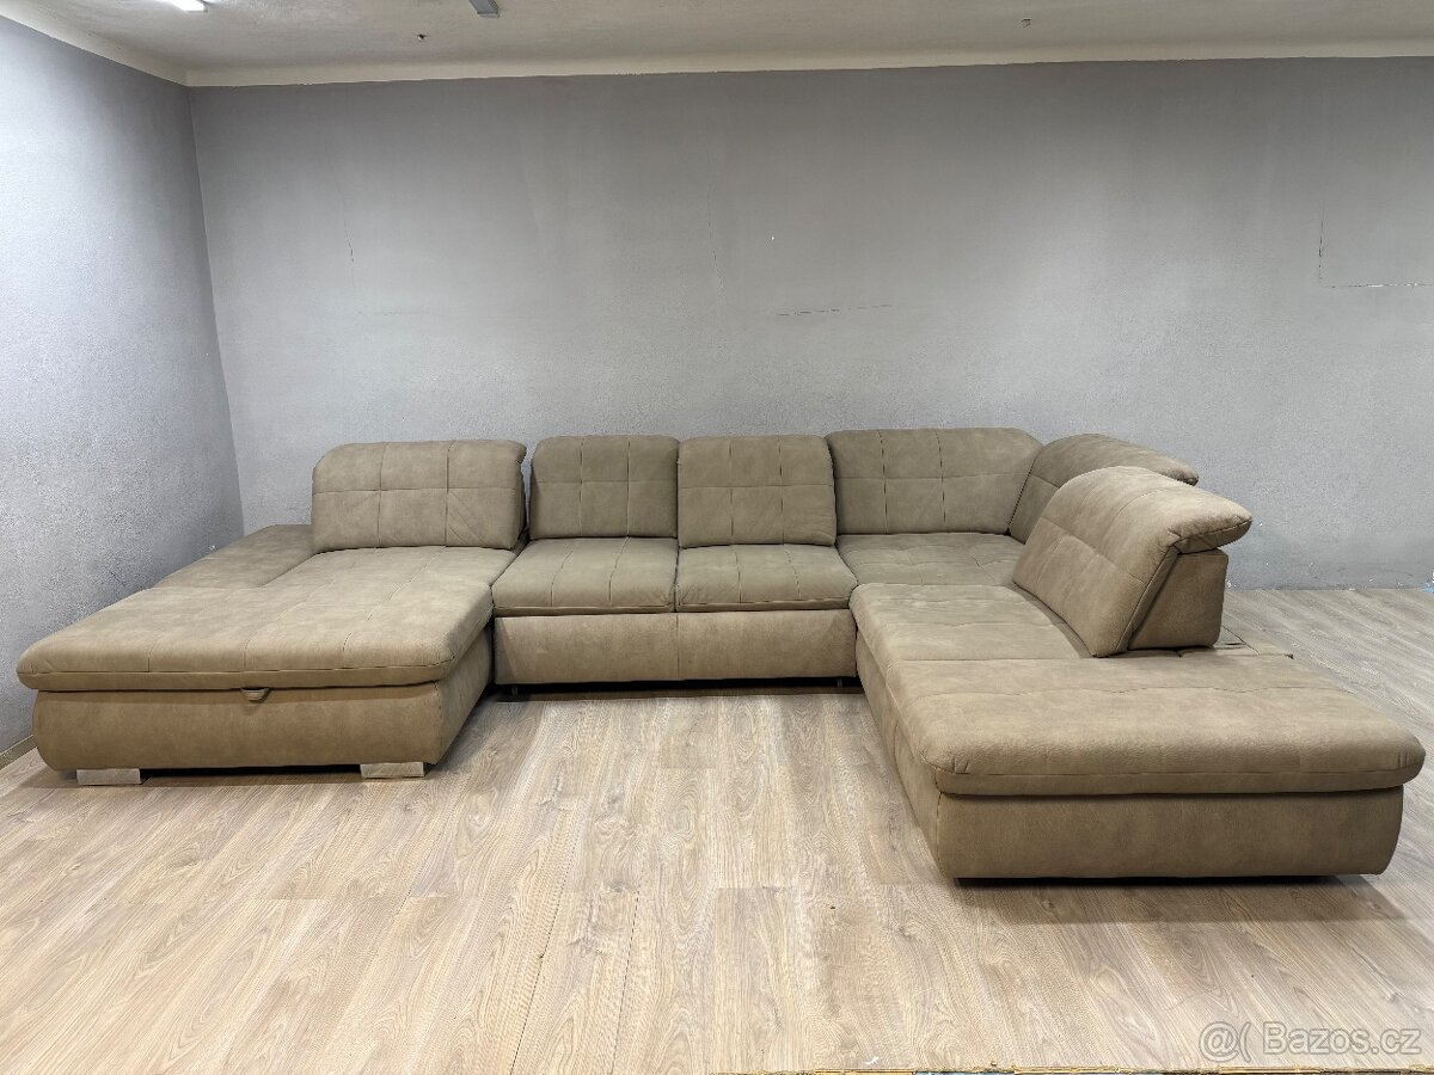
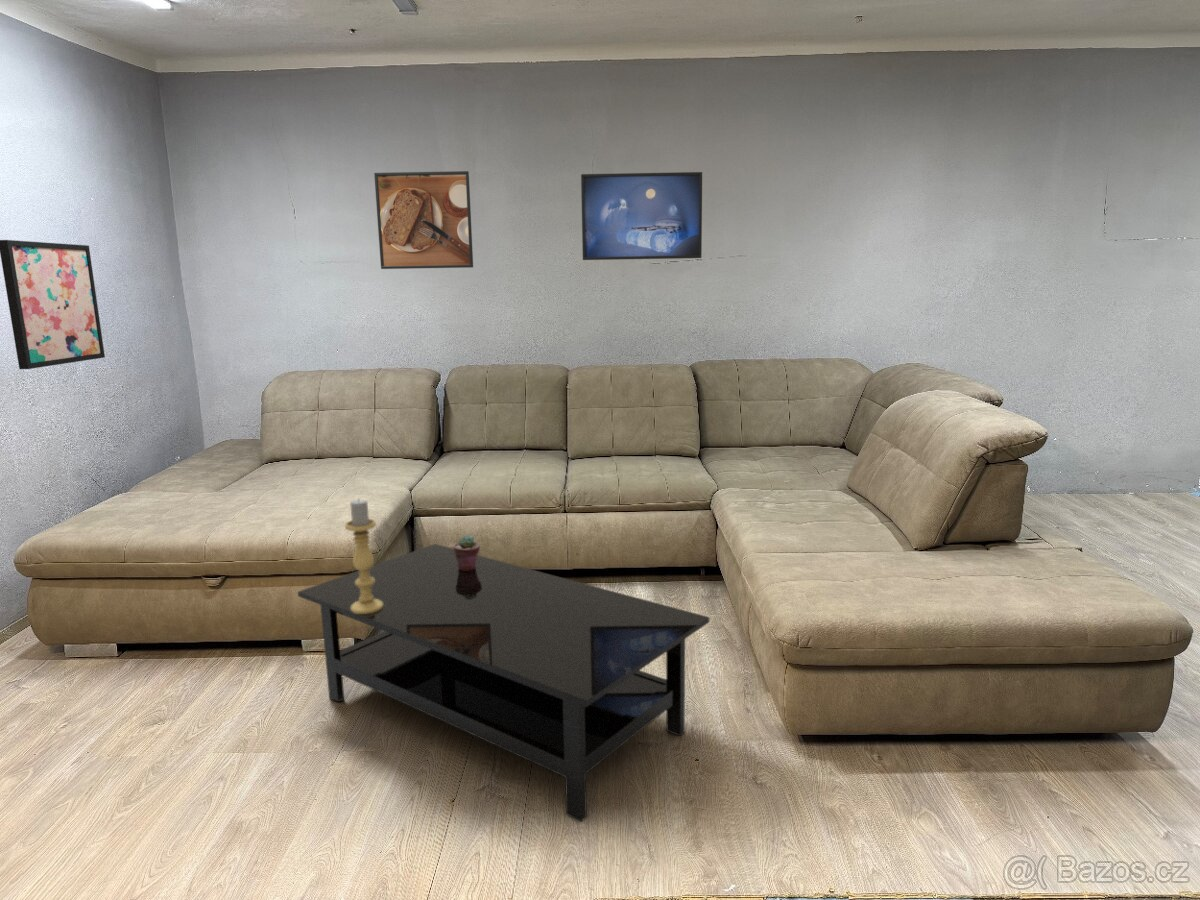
+ coffee table (495, 660)
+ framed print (641, 216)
+ candle holder (362, 553)
+ wall art (56, 303)
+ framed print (424, 220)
+ potted succulent (466, 551)
